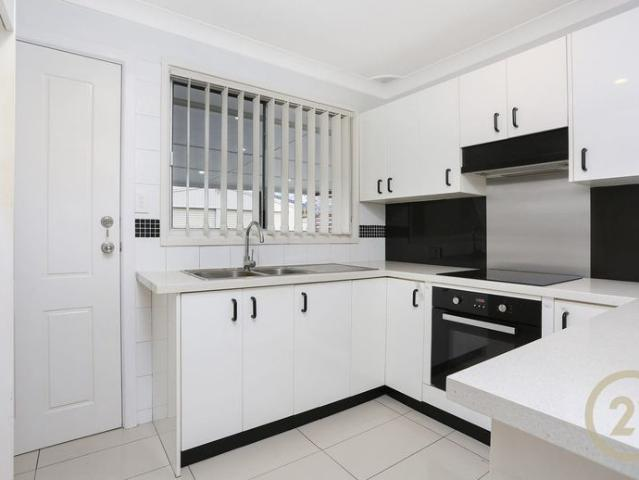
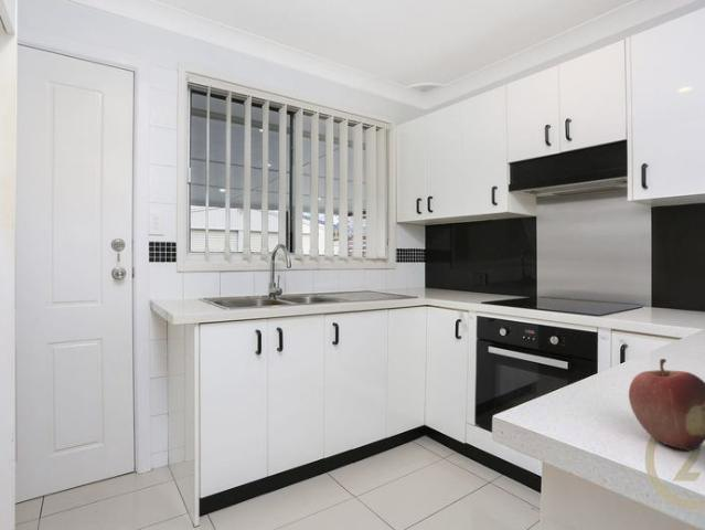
+ fruit (667, 400)
